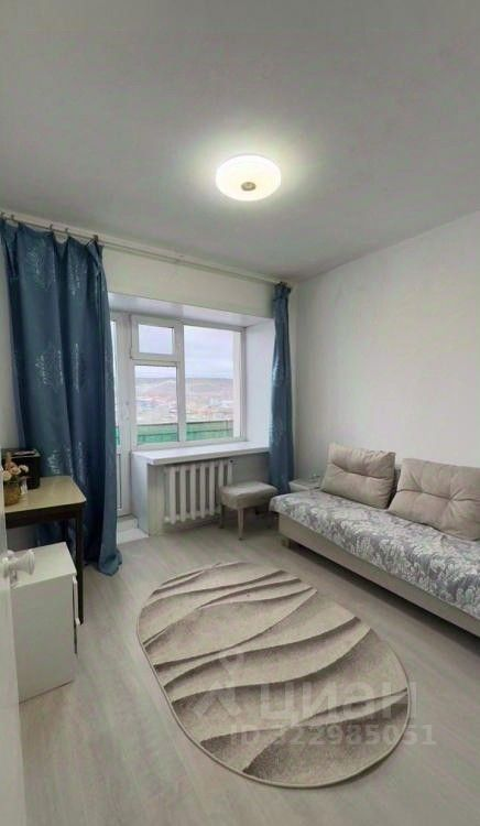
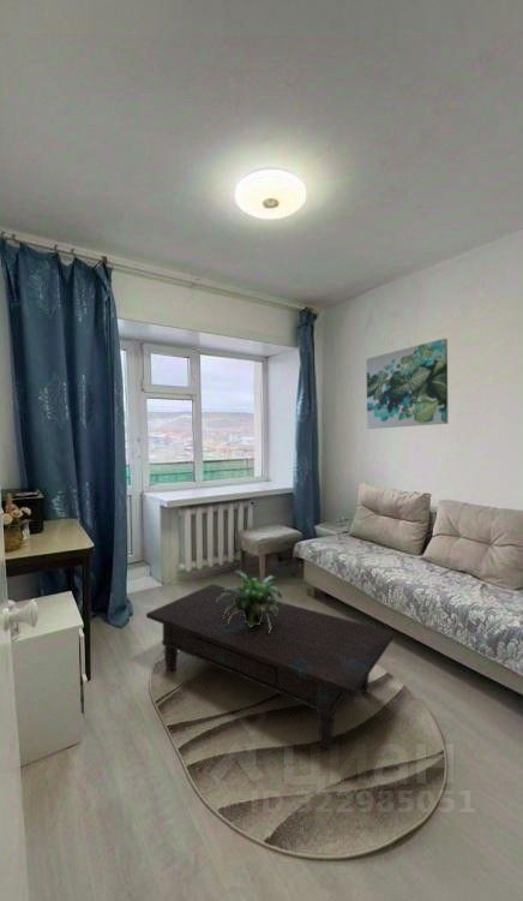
+ potted plant (251, 596)
+ coffee table (263, 650)
+ wall art (403, 388)
